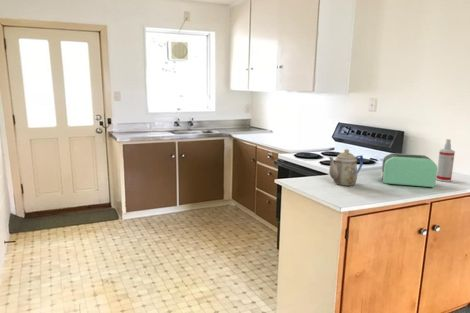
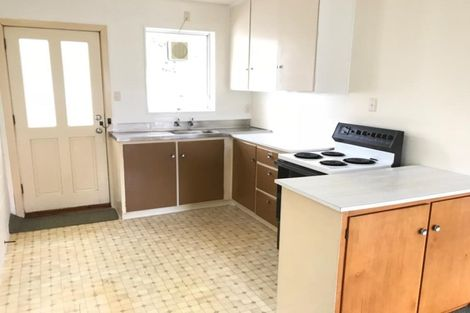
- toaster (407, 169)
- teapot (345, 166)
- spray bottle (446, 159)
